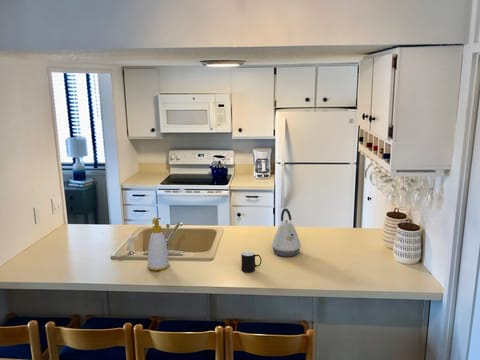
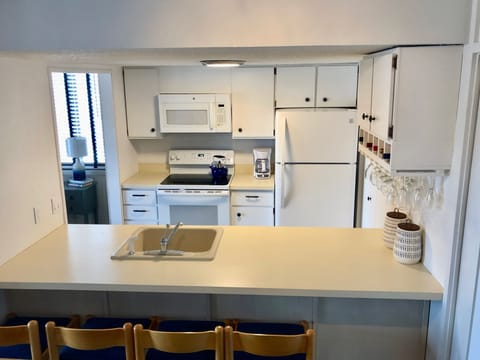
- soap bottle (157, 242)
- kettle (286, 231)
- cup (251, 261)
